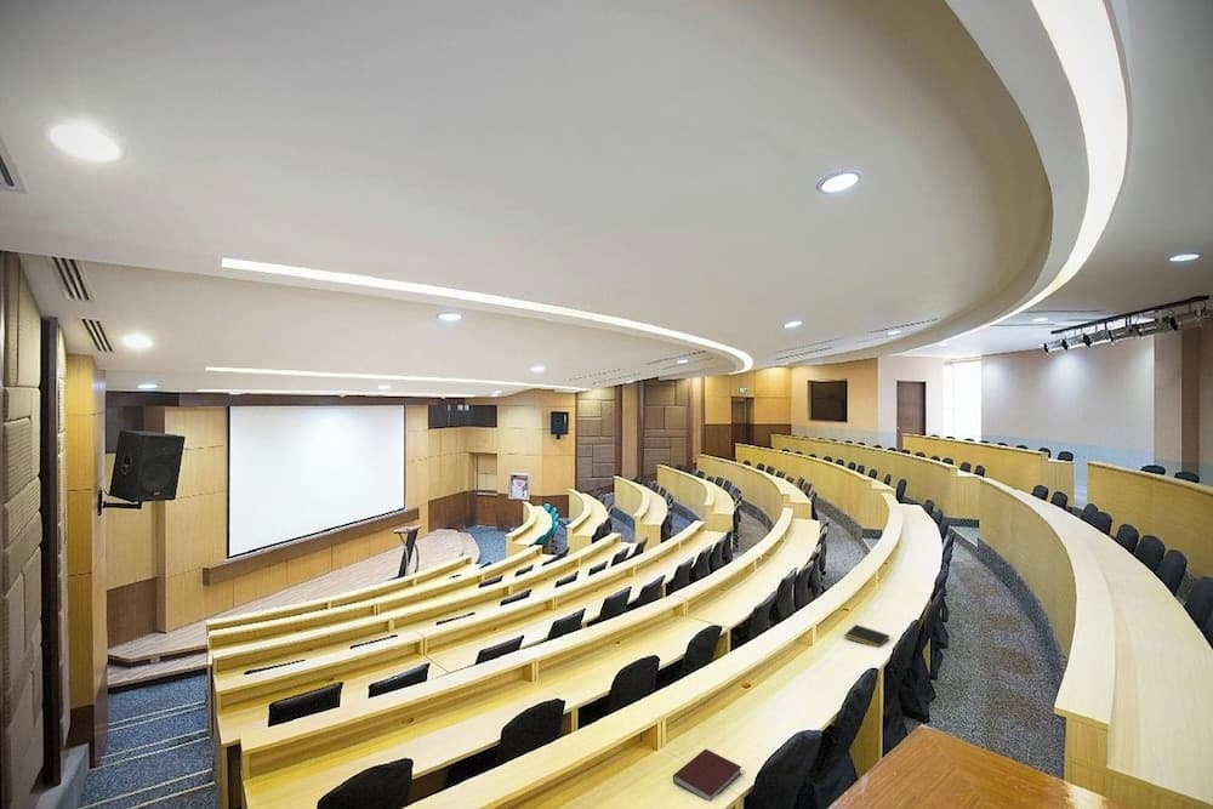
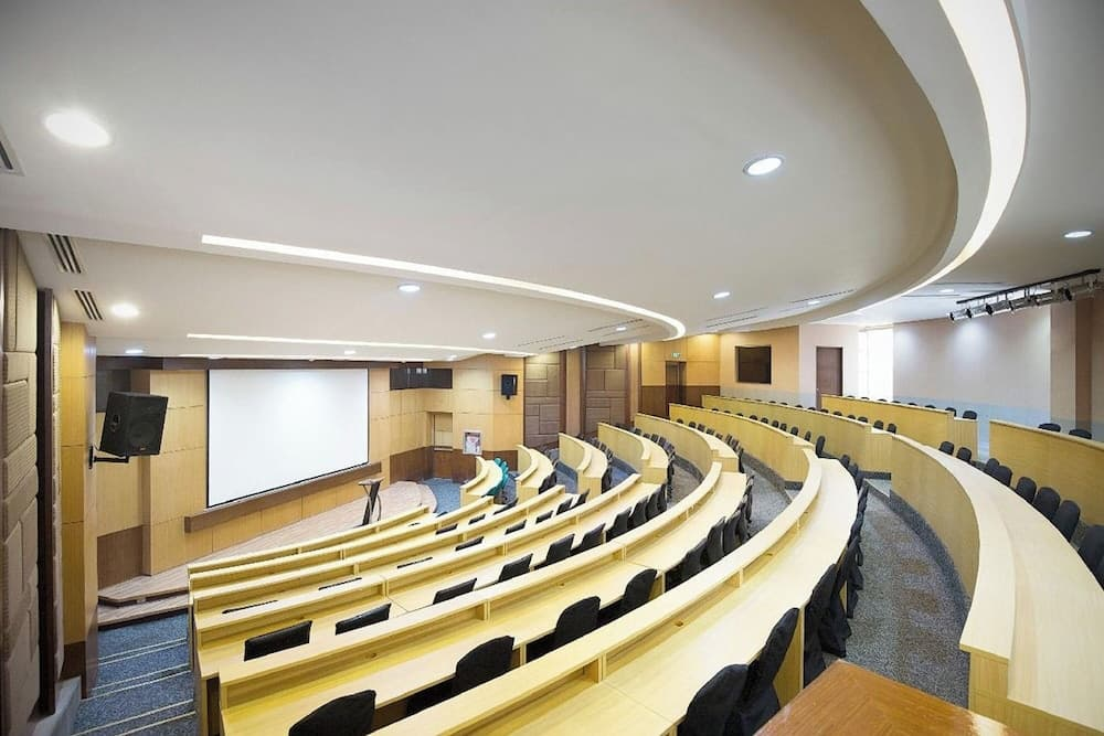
- notepad (866, 636)
- notebook (707, 774)
